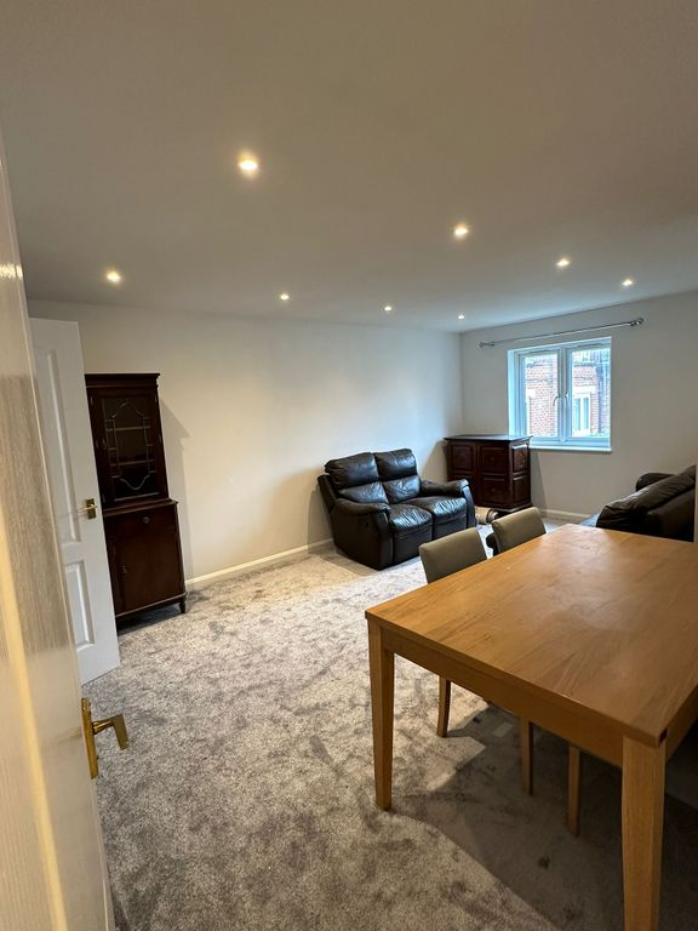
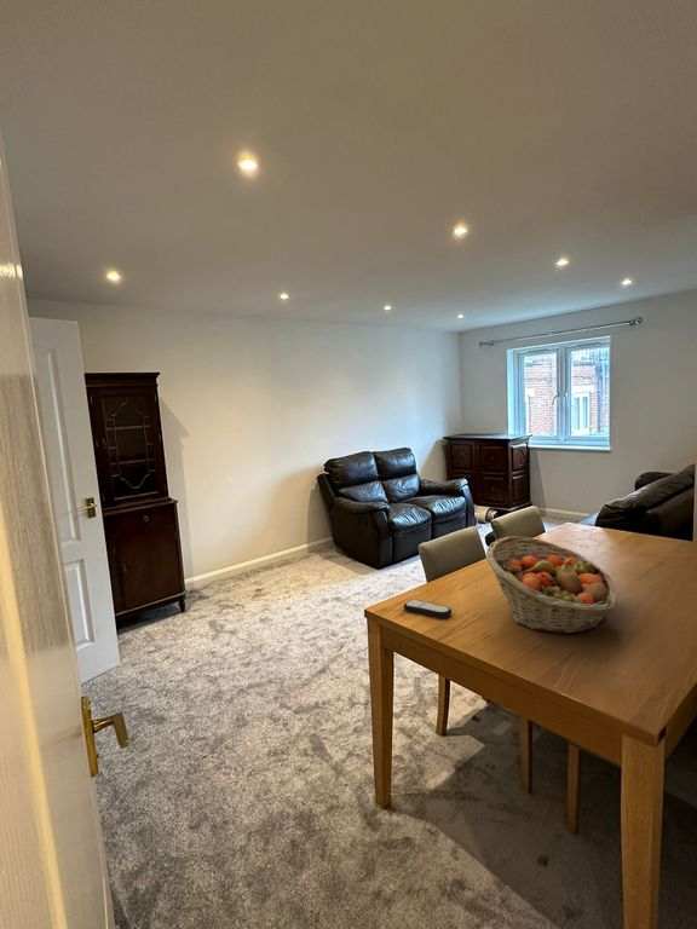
+ fruit basket (549, 579)
+ remote control (427, 607)
